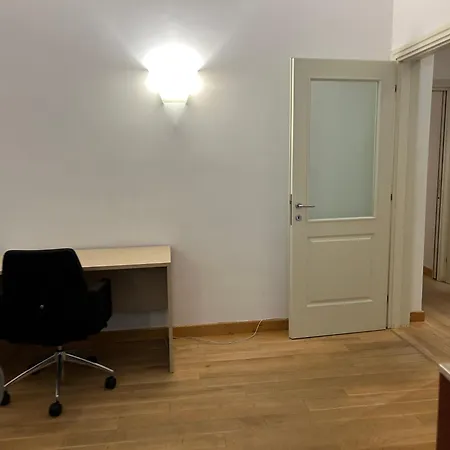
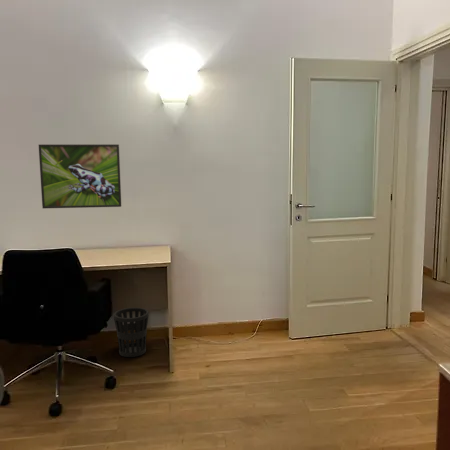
+ wastebasket (131, 332)
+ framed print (80, 176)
